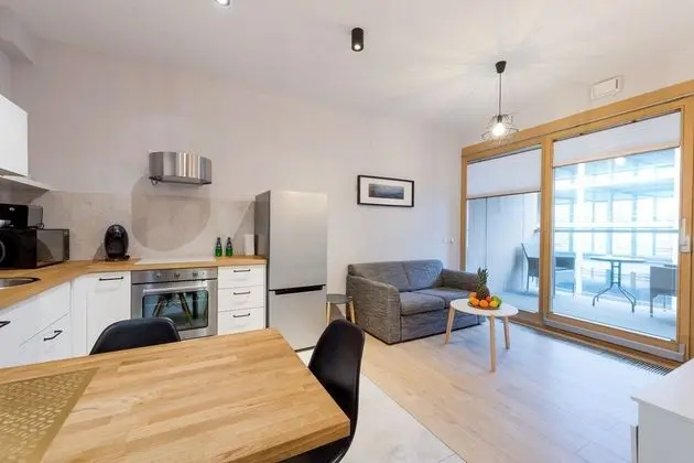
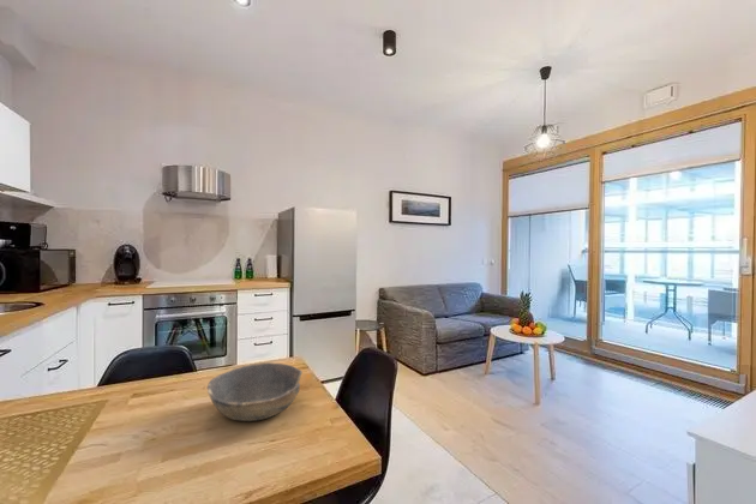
+ bowl (257, 392)
